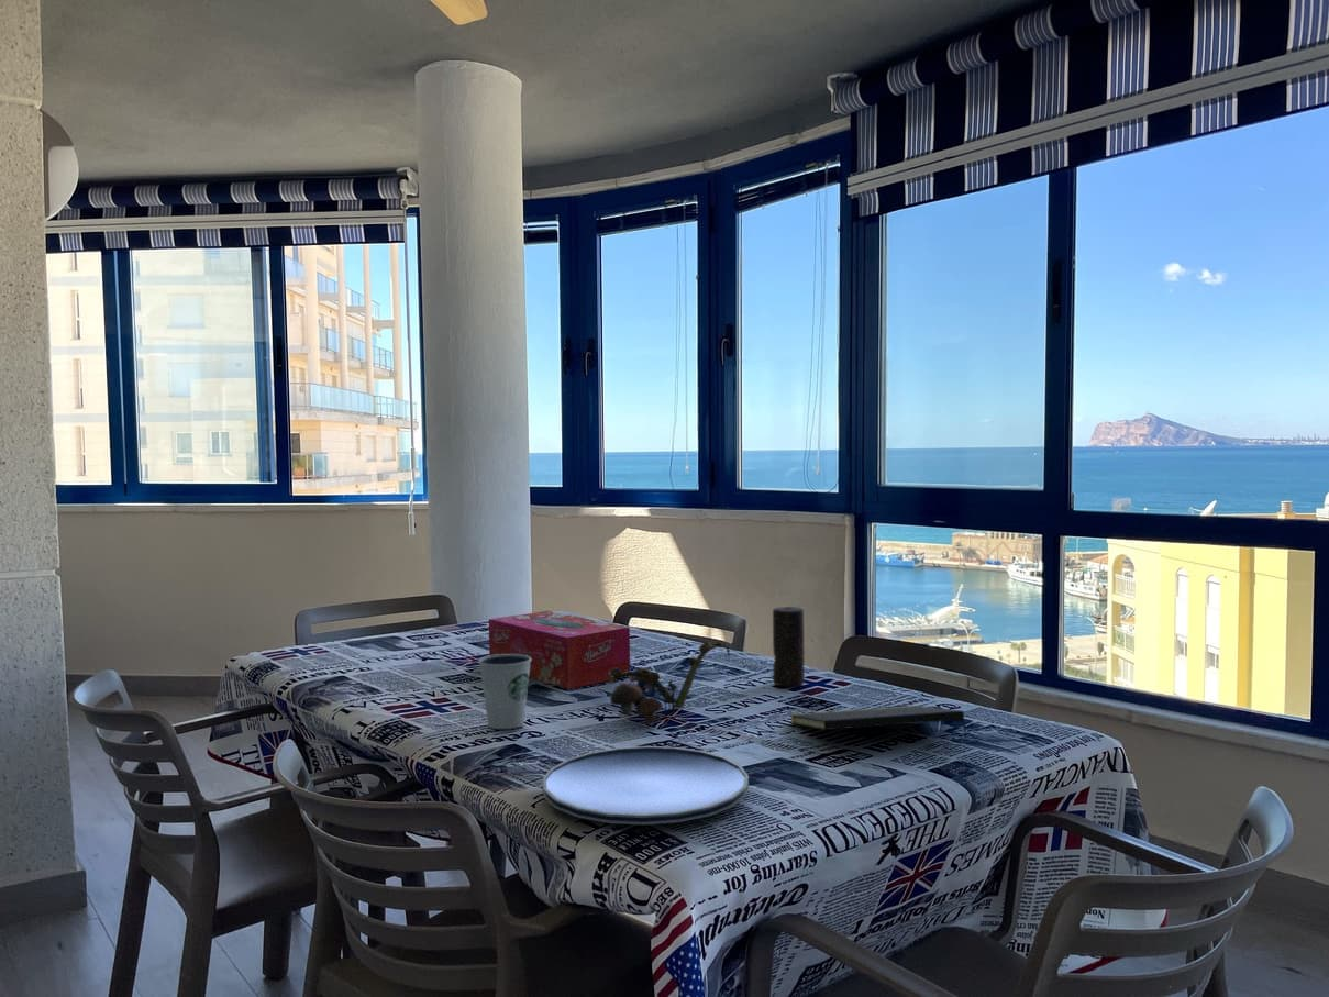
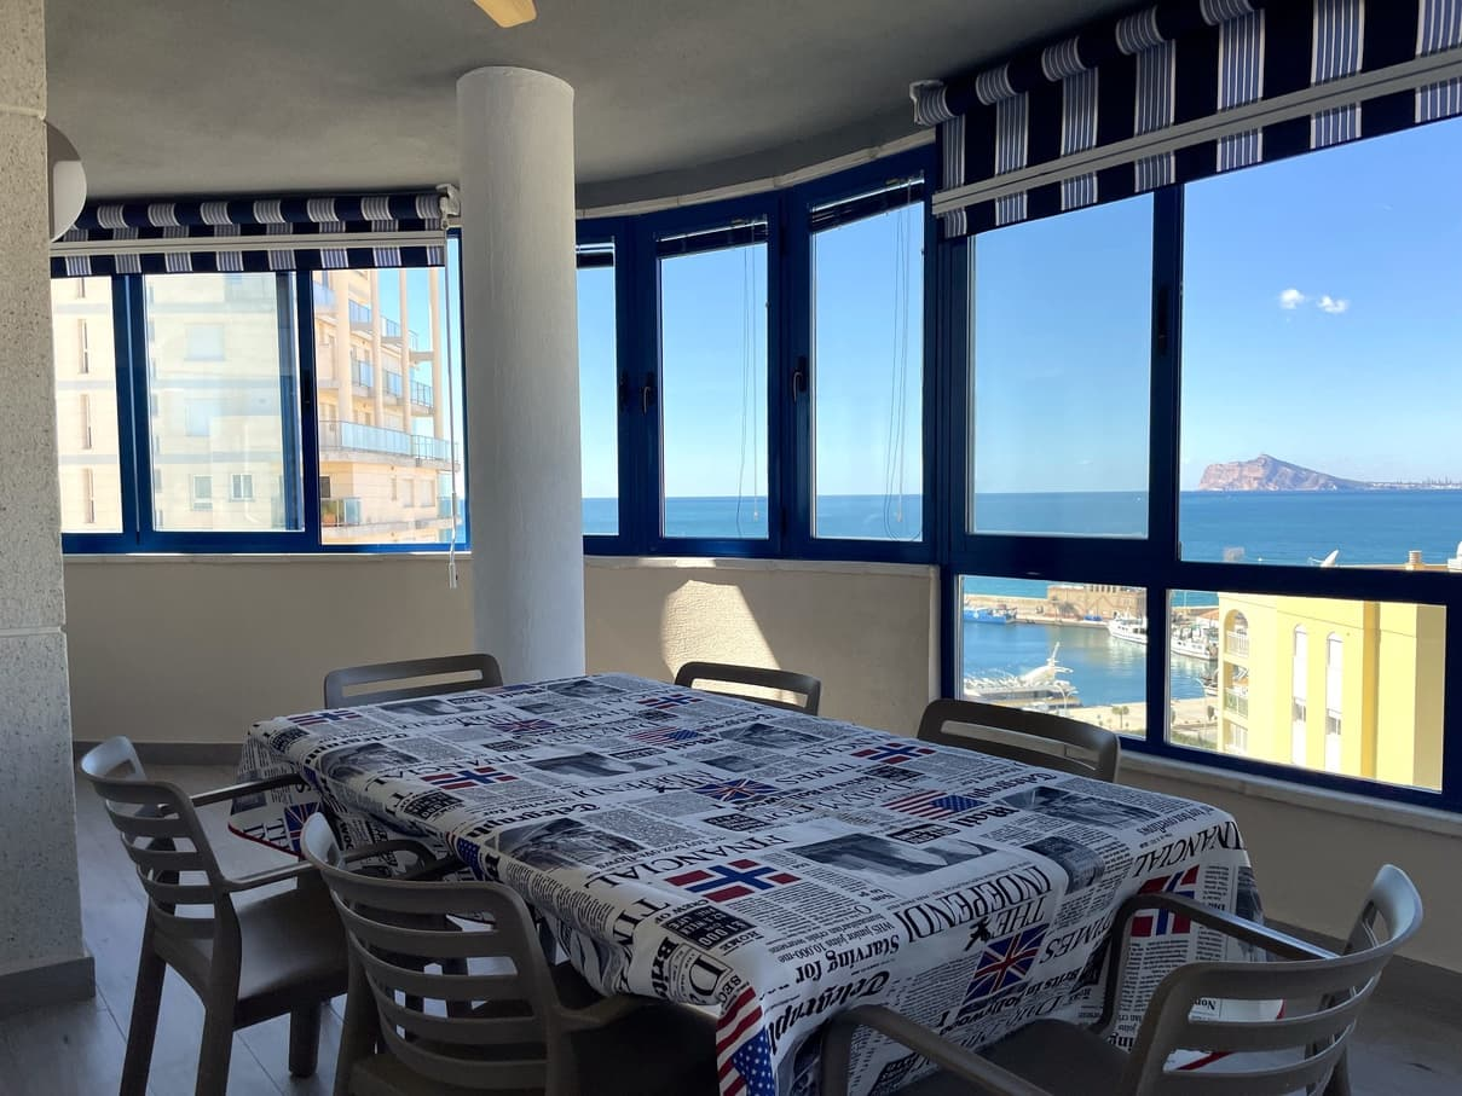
- tissue box (557, 646)
- dixie cup (505, 691)
- notepad (873, 717)
- plate (645, 785)
- plant (658, 674)
- candle (788, 645)
